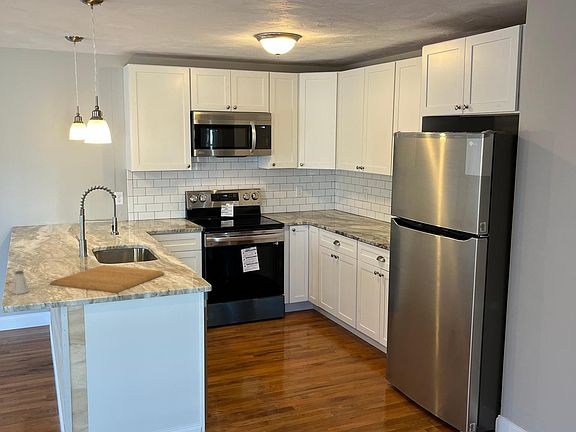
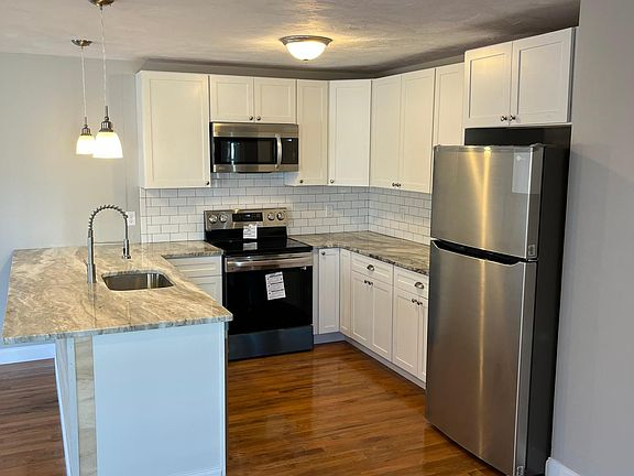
- saltshaker (19, 281)
- chopping board (109, 277)
